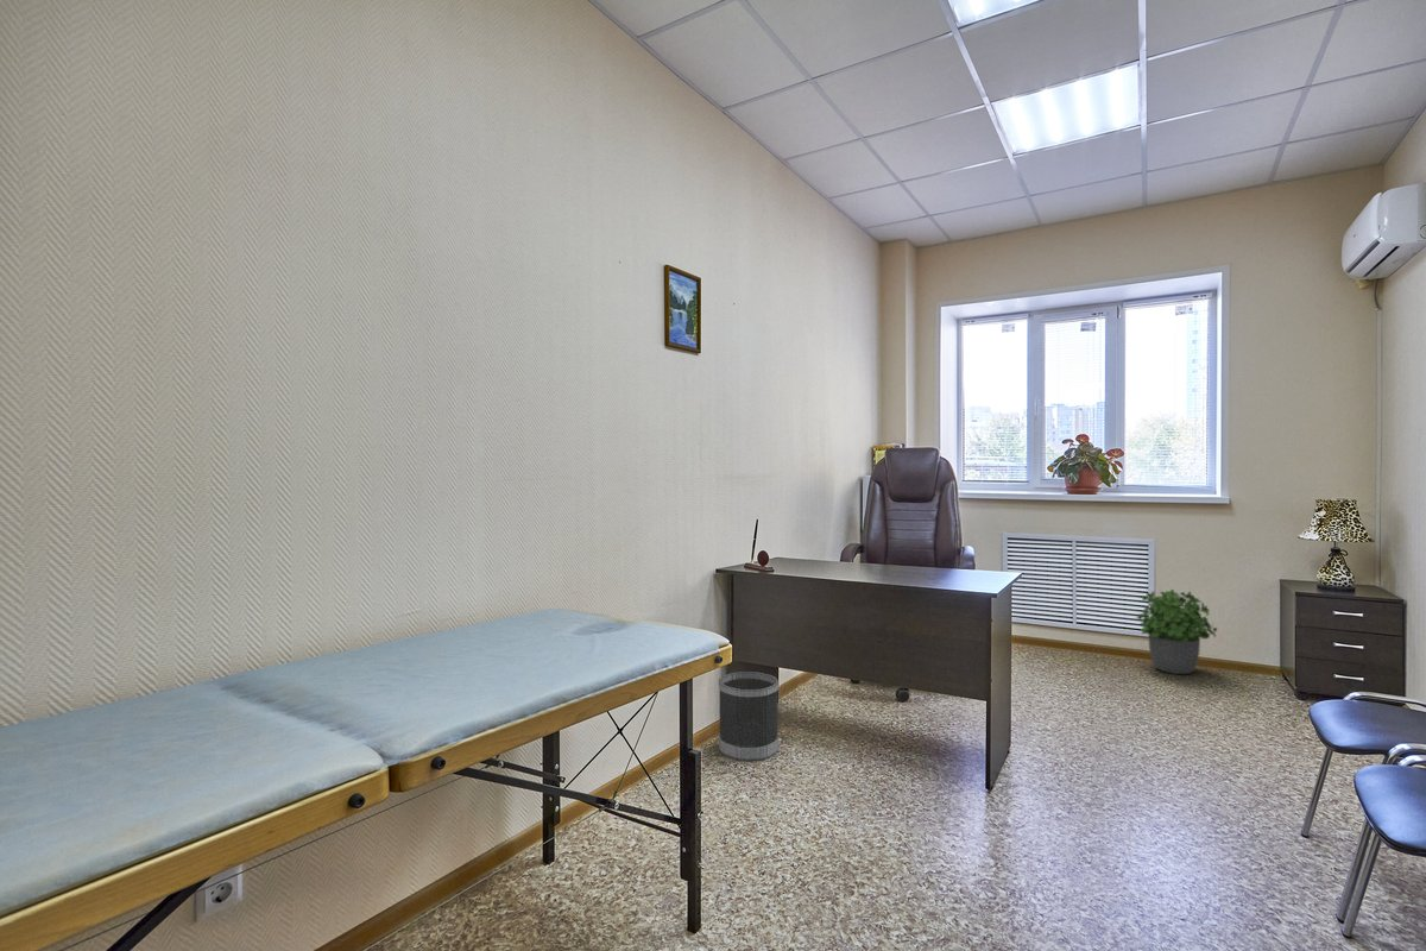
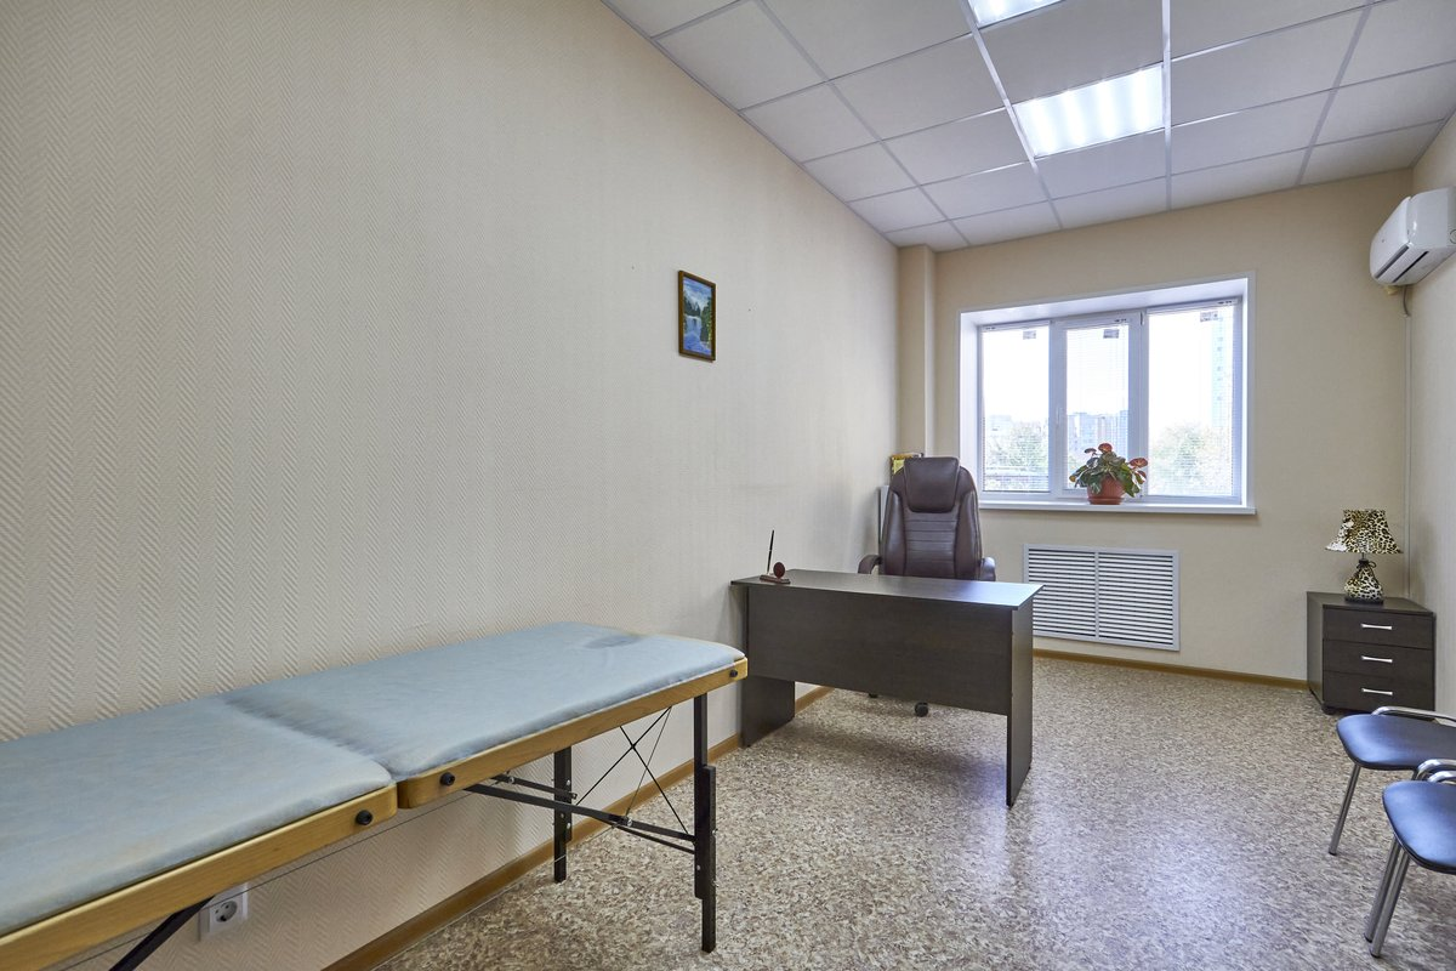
- potted plant (1174, 629)
- wastebasket (747, 714)
